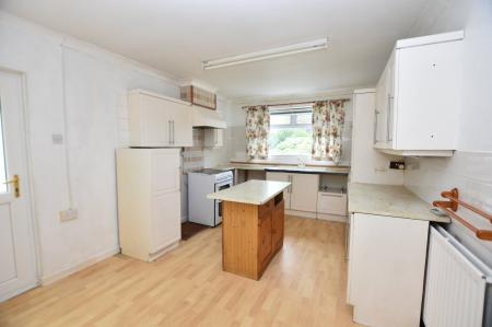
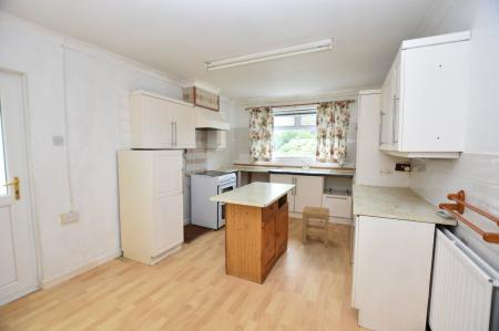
+ stool (315, 225)
